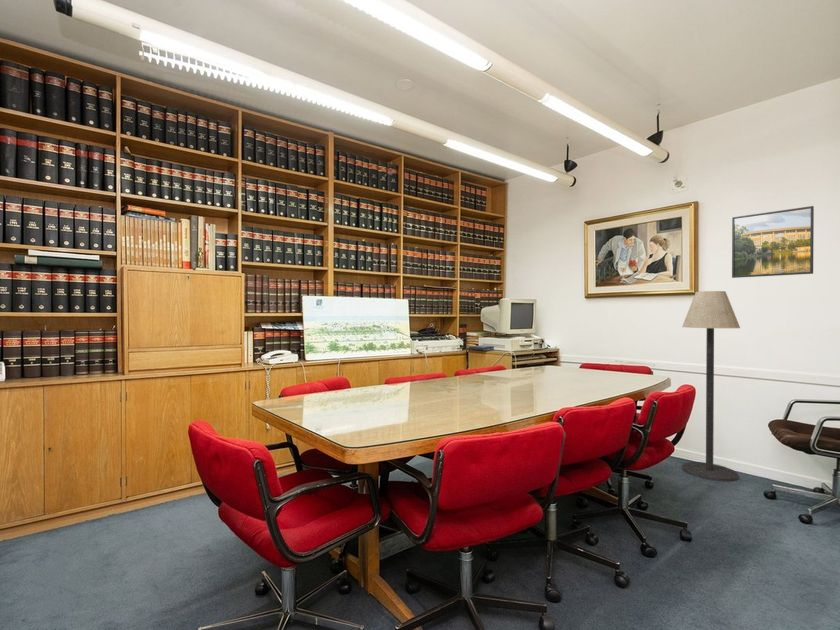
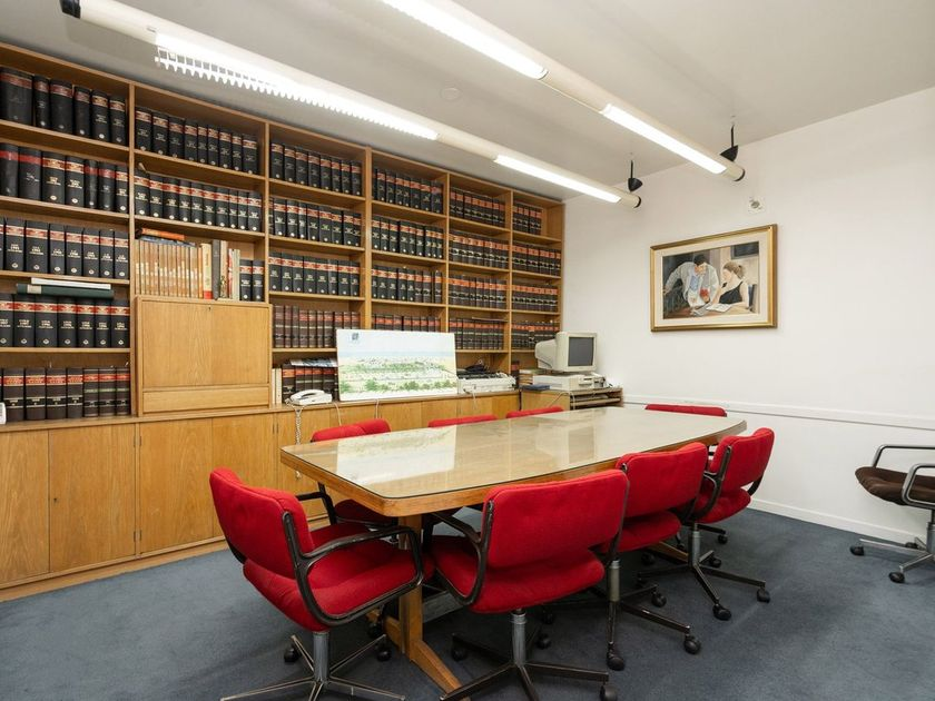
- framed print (770, 244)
- floor lamp (710, 382)
